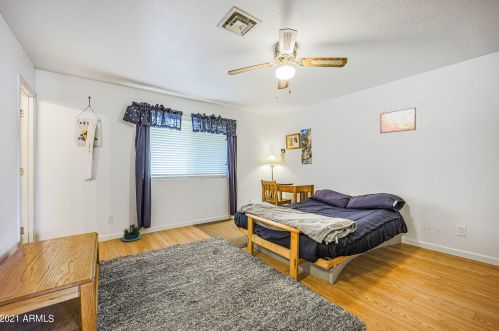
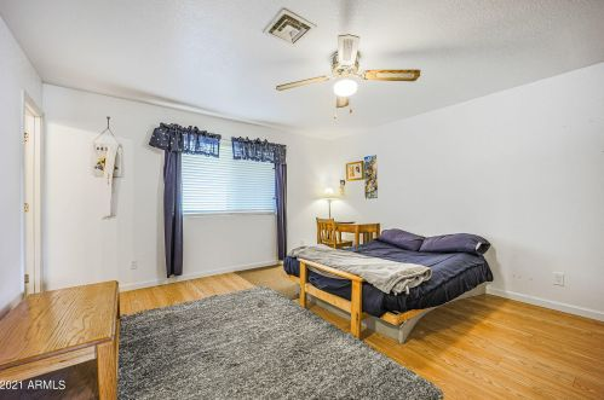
- potted plant (133, 232)
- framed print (397, 121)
